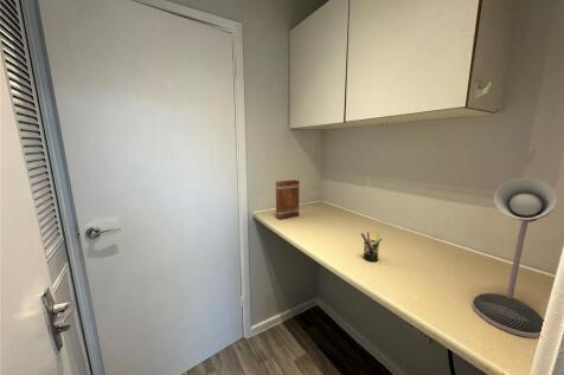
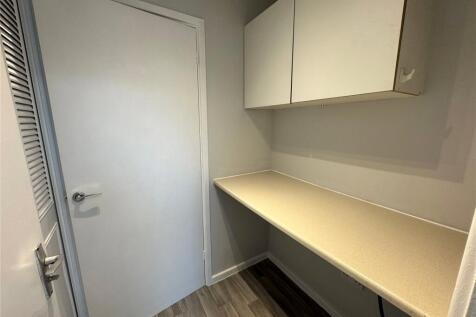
- book (287, 199)
- pen holder (372, 245)
- desk lamp (519, 248)
